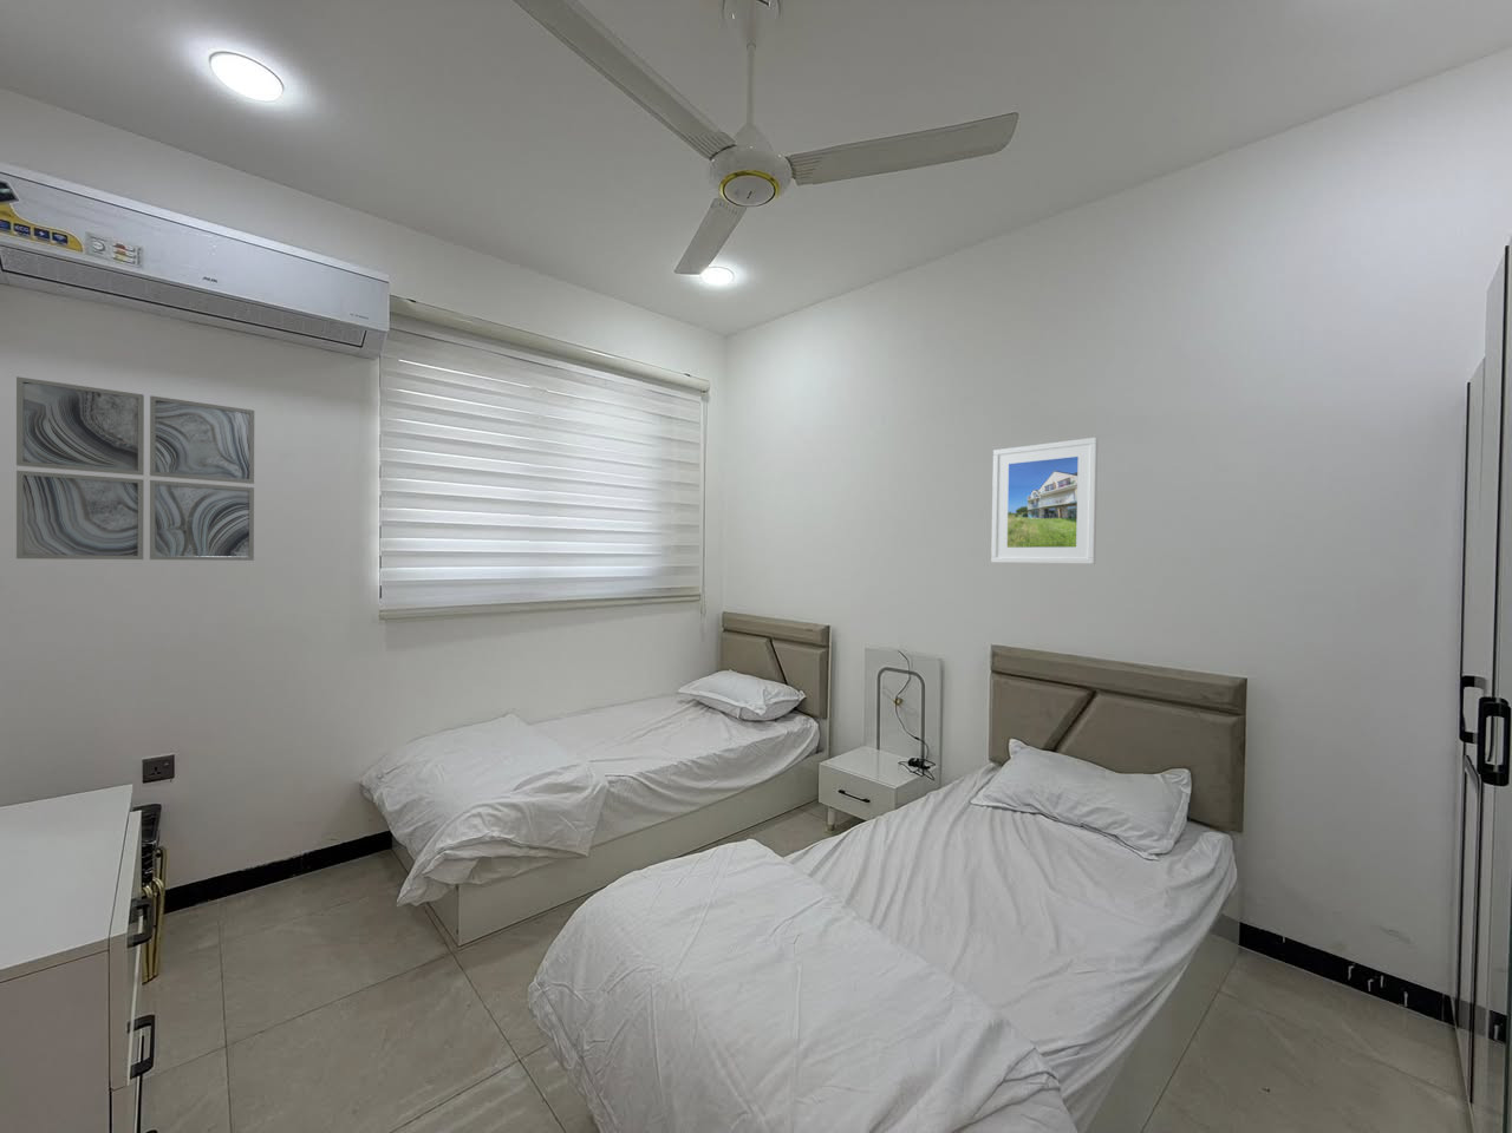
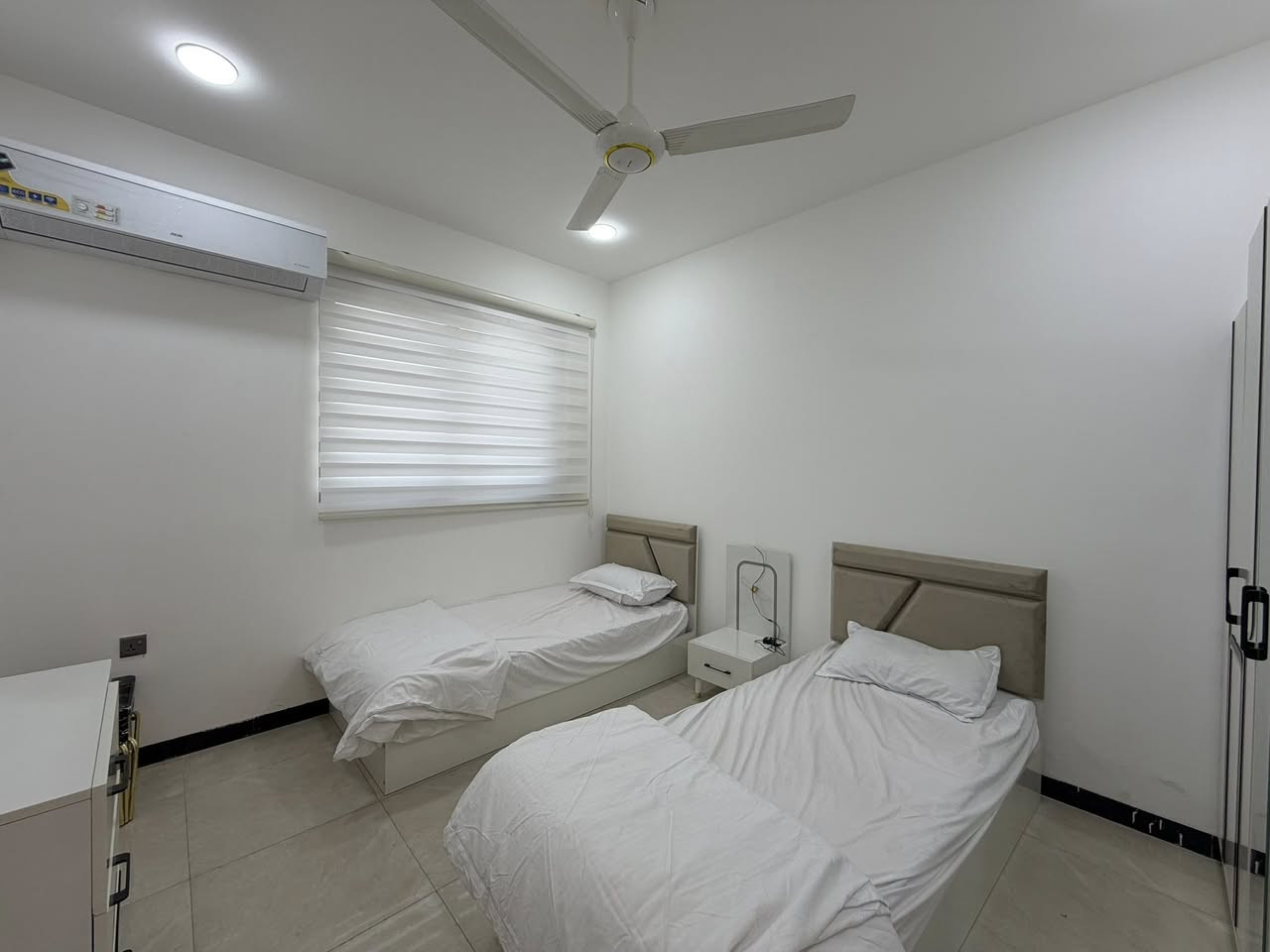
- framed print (1041, 502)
- wall art (143, 475)
